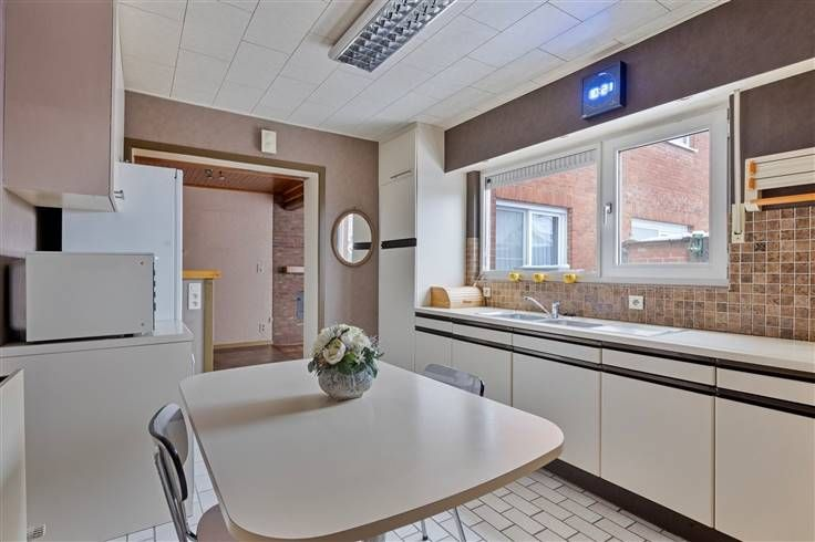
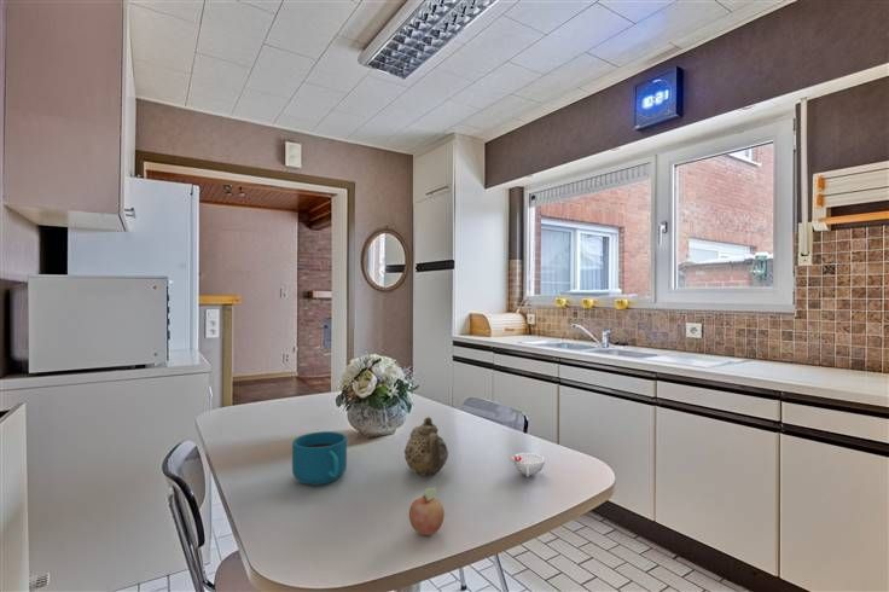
+ fruit (426, 512)
+ cup (323, 460)
+ teapot (426, 445)
+ cup (525, 463)
